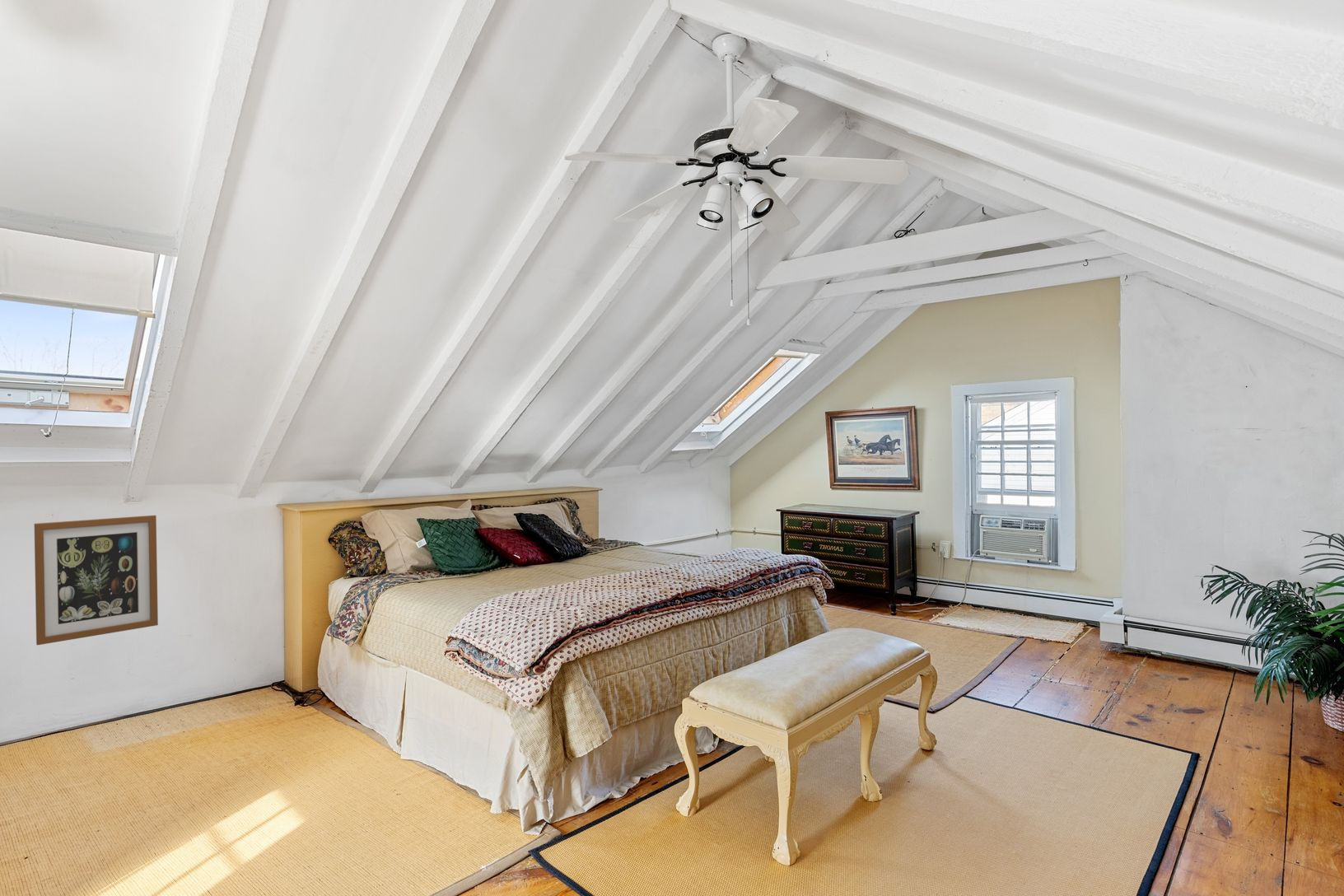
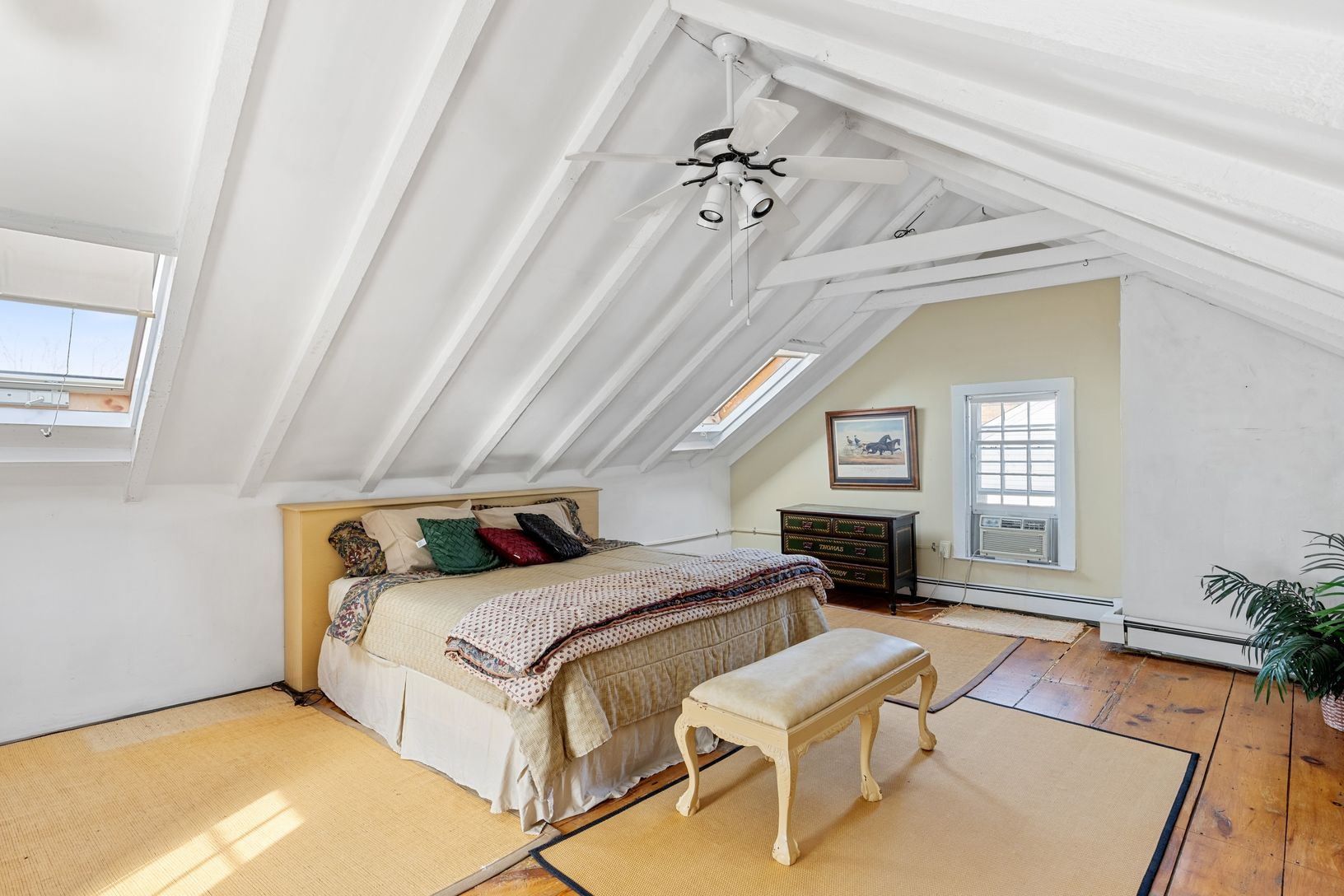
- wall art (99, 576)
